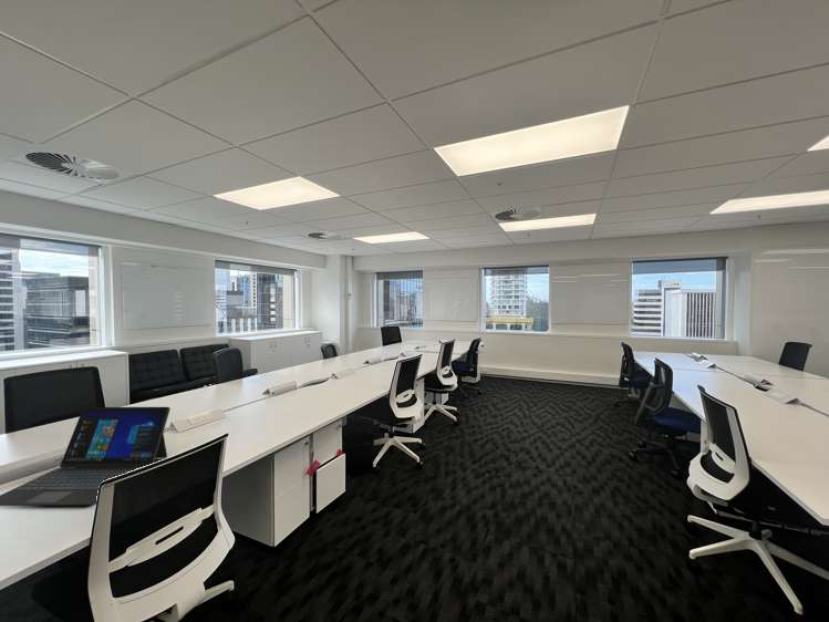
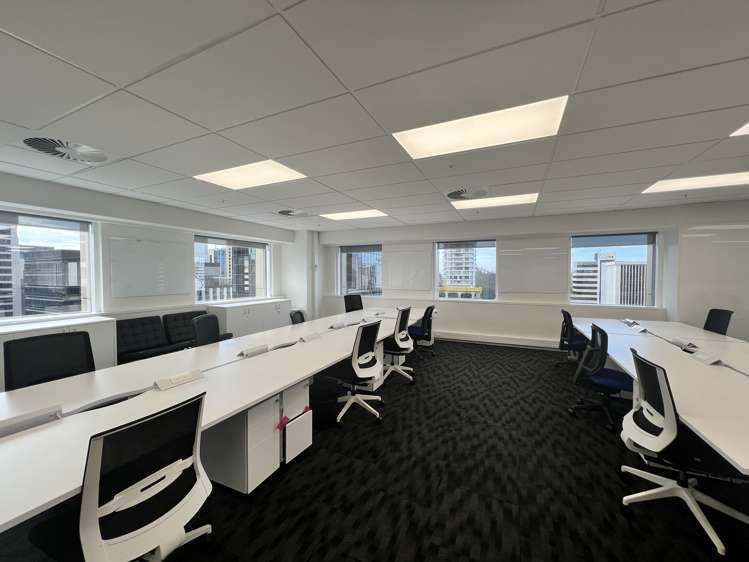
- laptop (87, 448)
